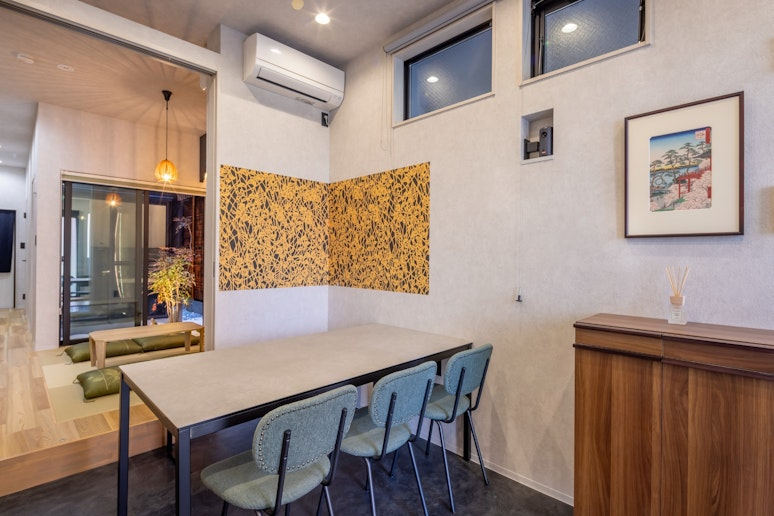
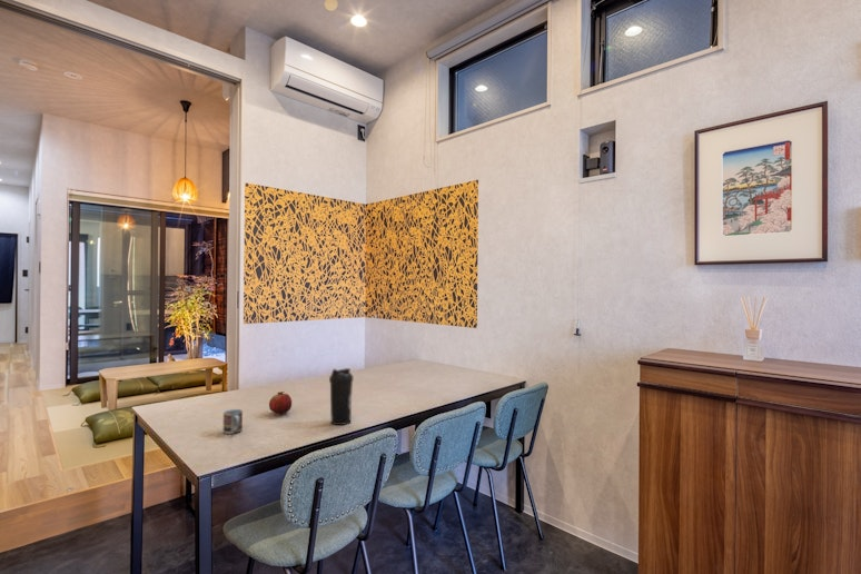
+ cup (234, 422)
+ fruit (280, 403)
+ water bottle (340, 395)
